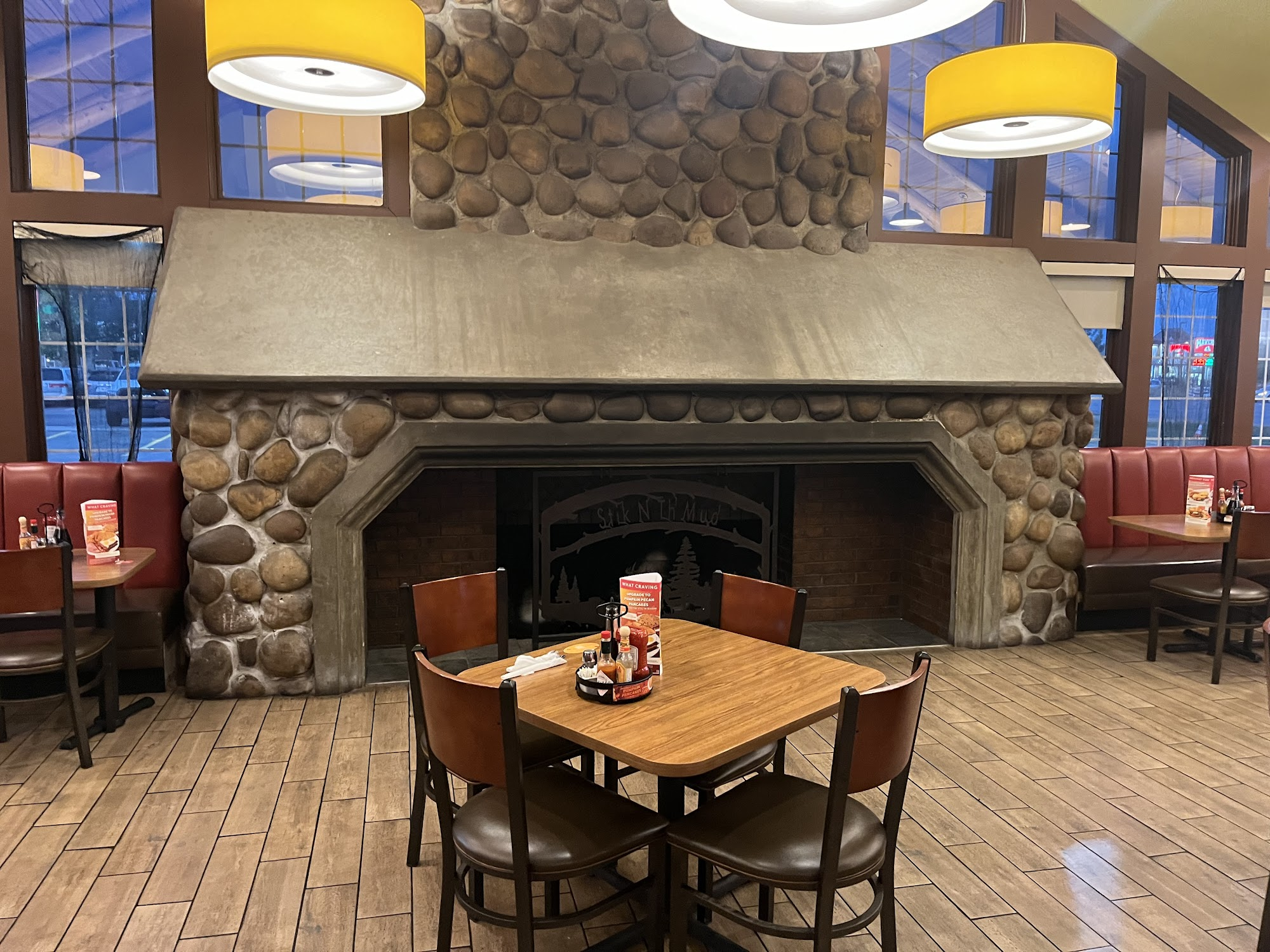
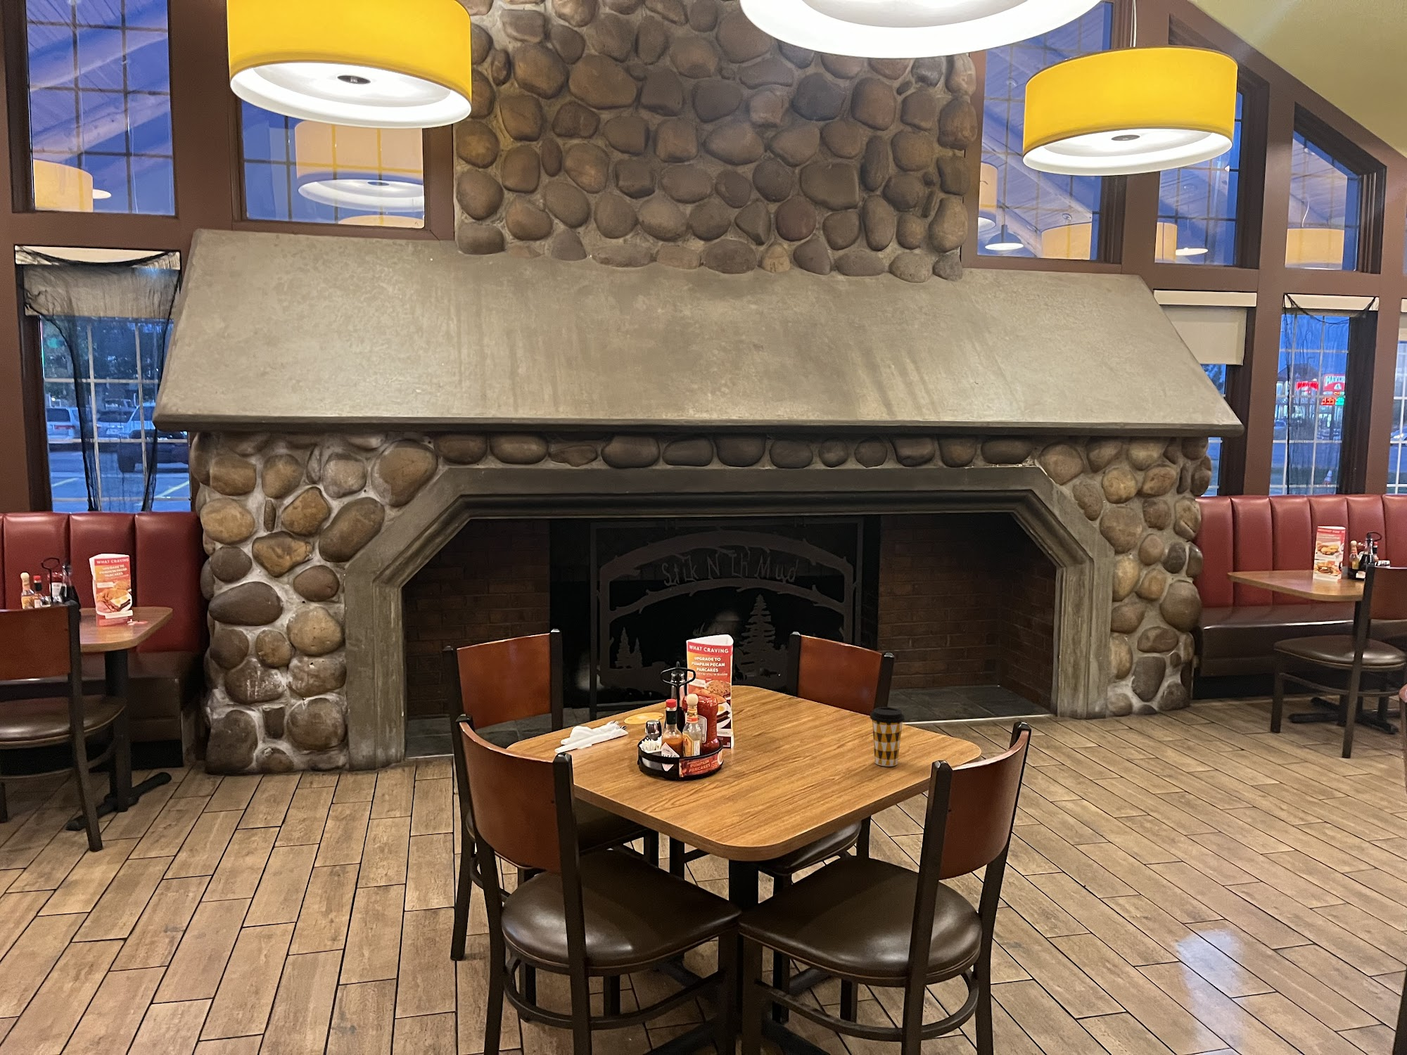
+ coffee cup (886, 736)
